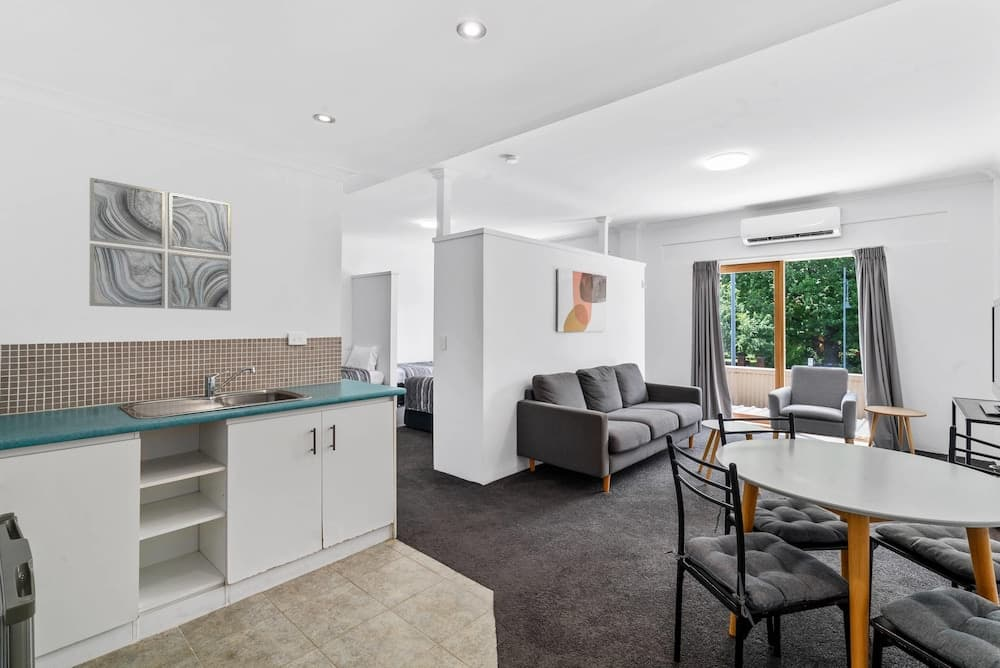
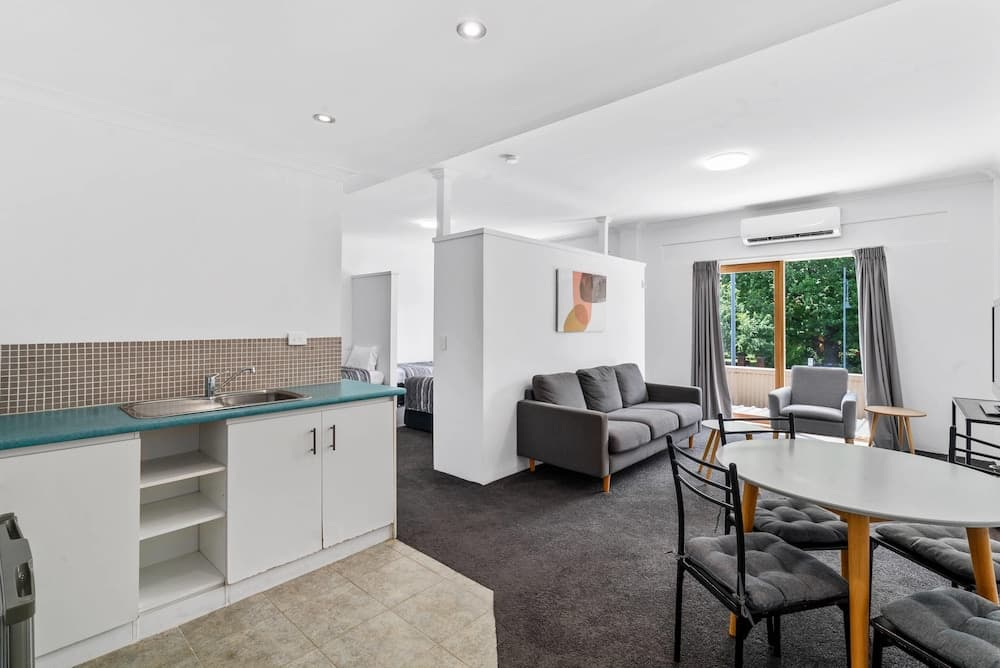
- wall art (164, 251)
